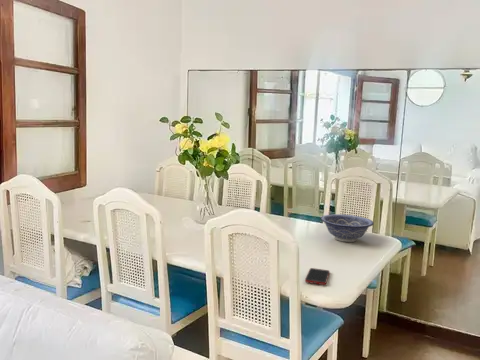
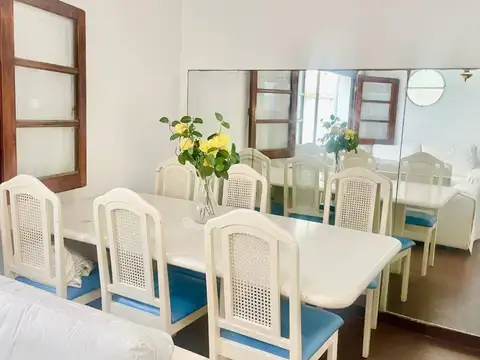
- cell phone (317, 276)
- decorative bowl (346, 229)
